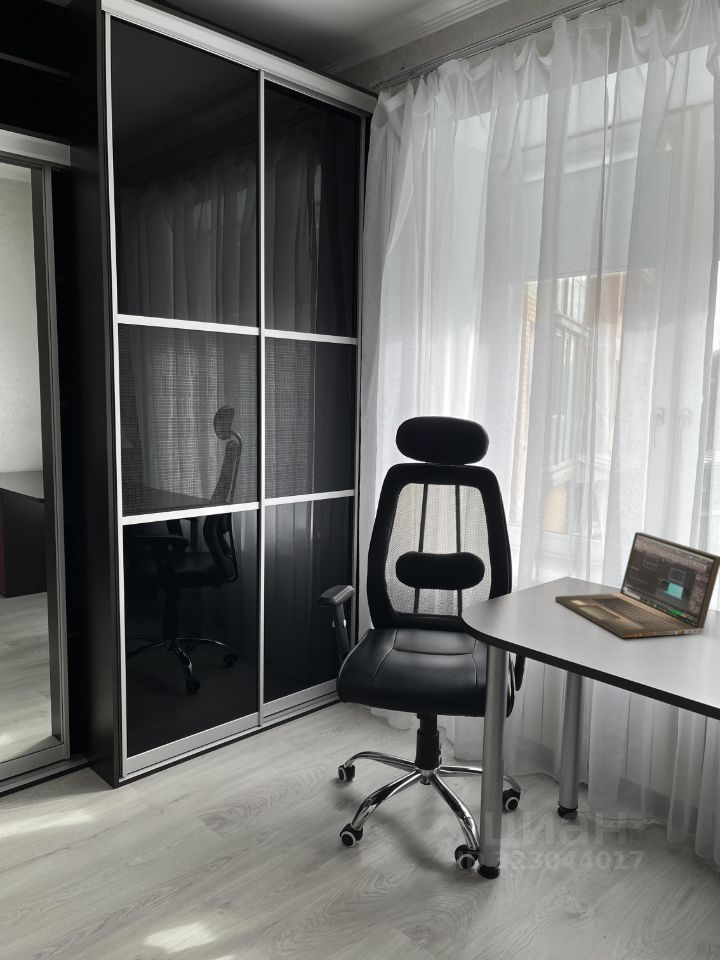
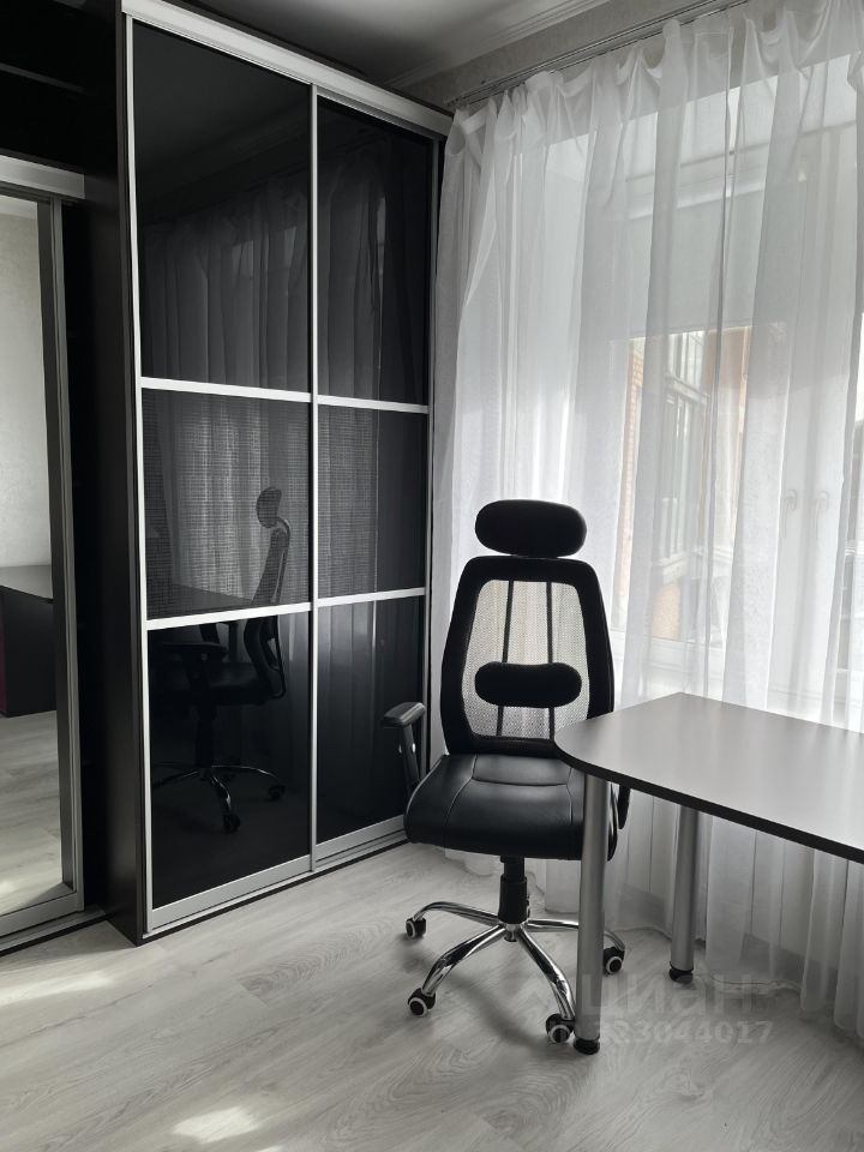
- laptop (632, 580)
